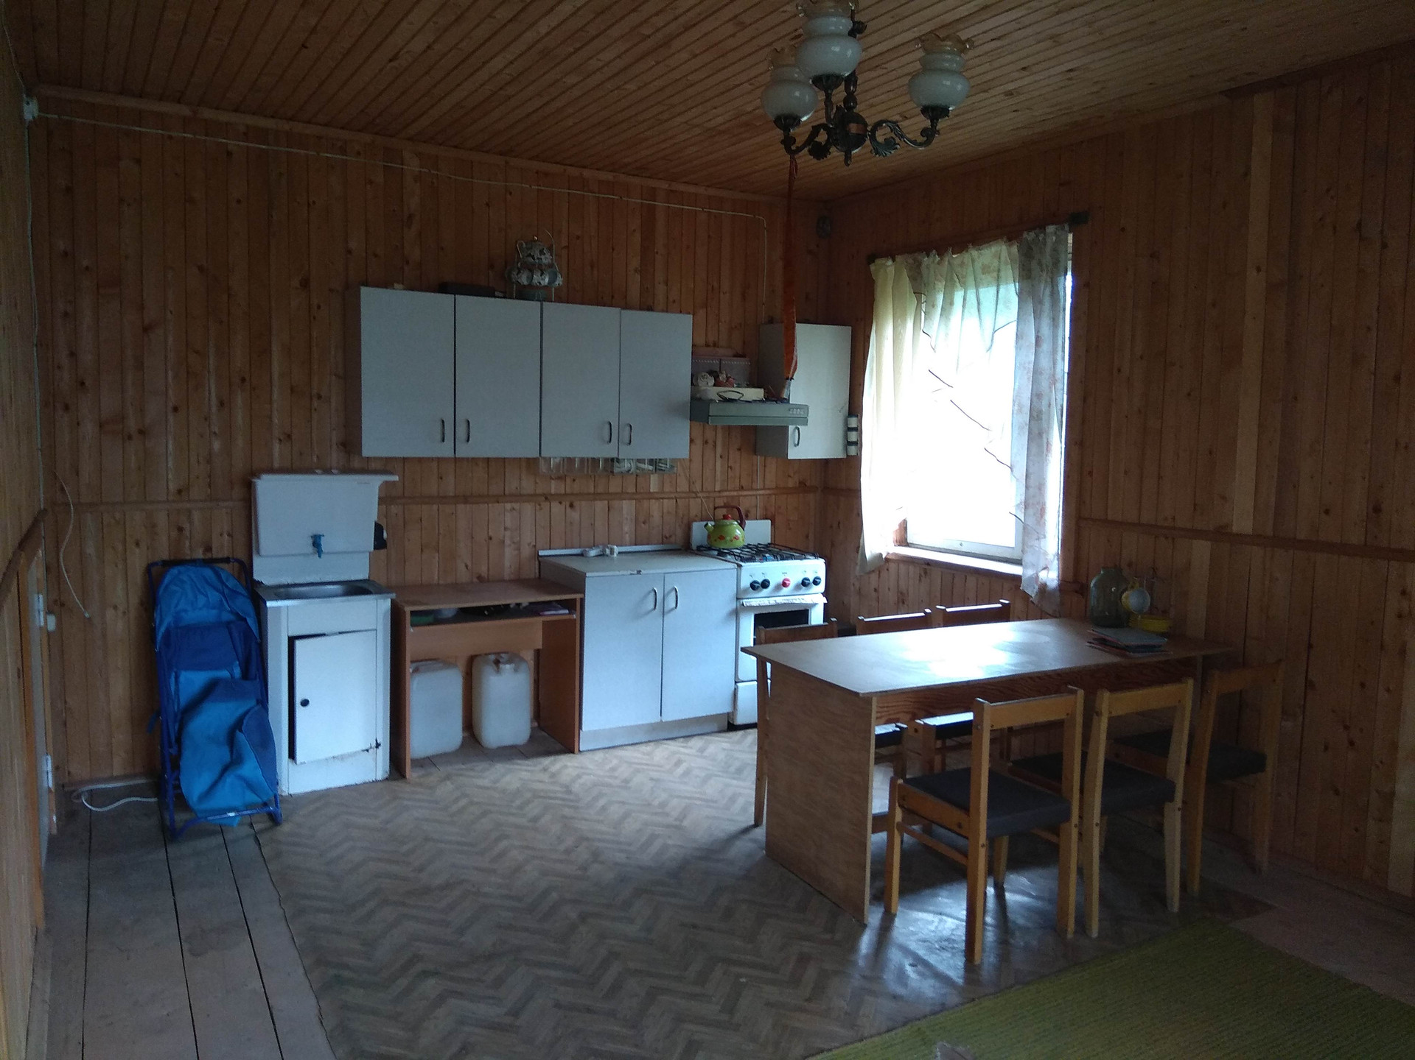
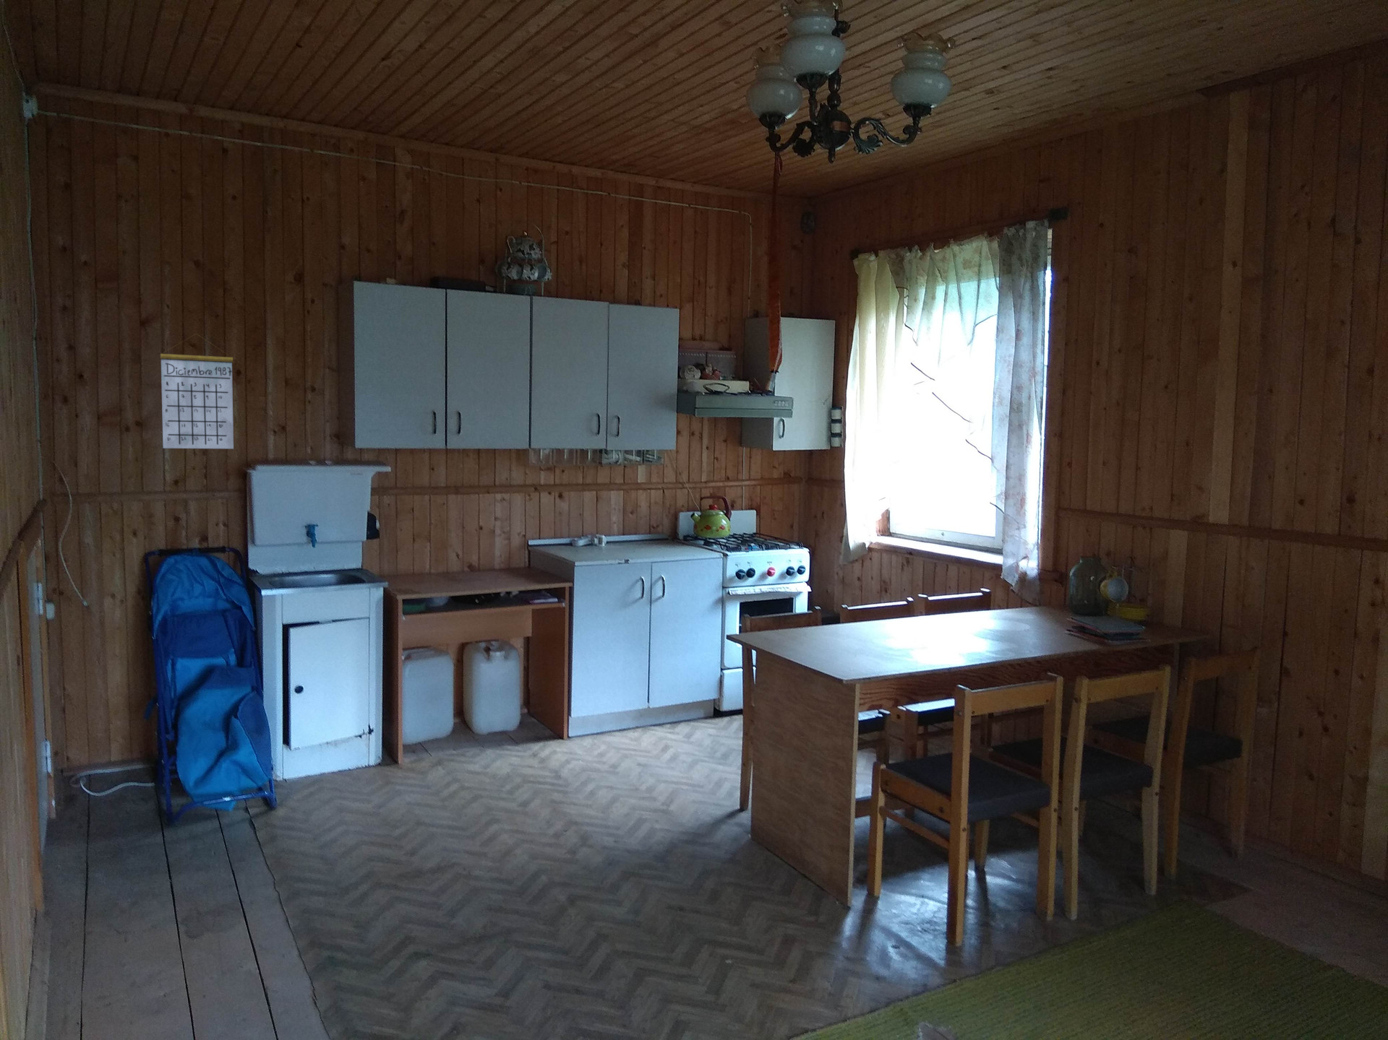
+ calendar (198, 391)
